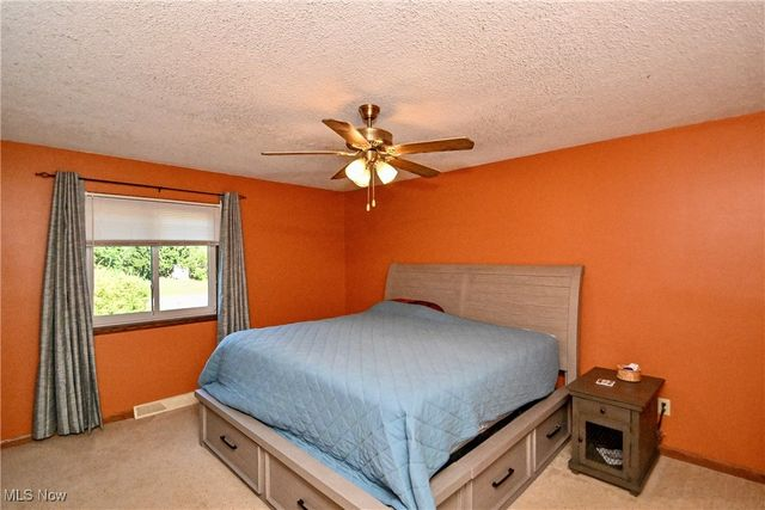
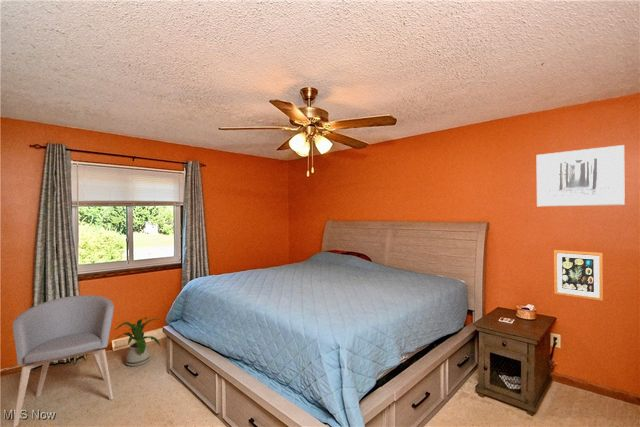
+ armchair (68, 352)
+ house plant (139, 336)
+ wall art (577, 178)
+ wall art (577, 274)
